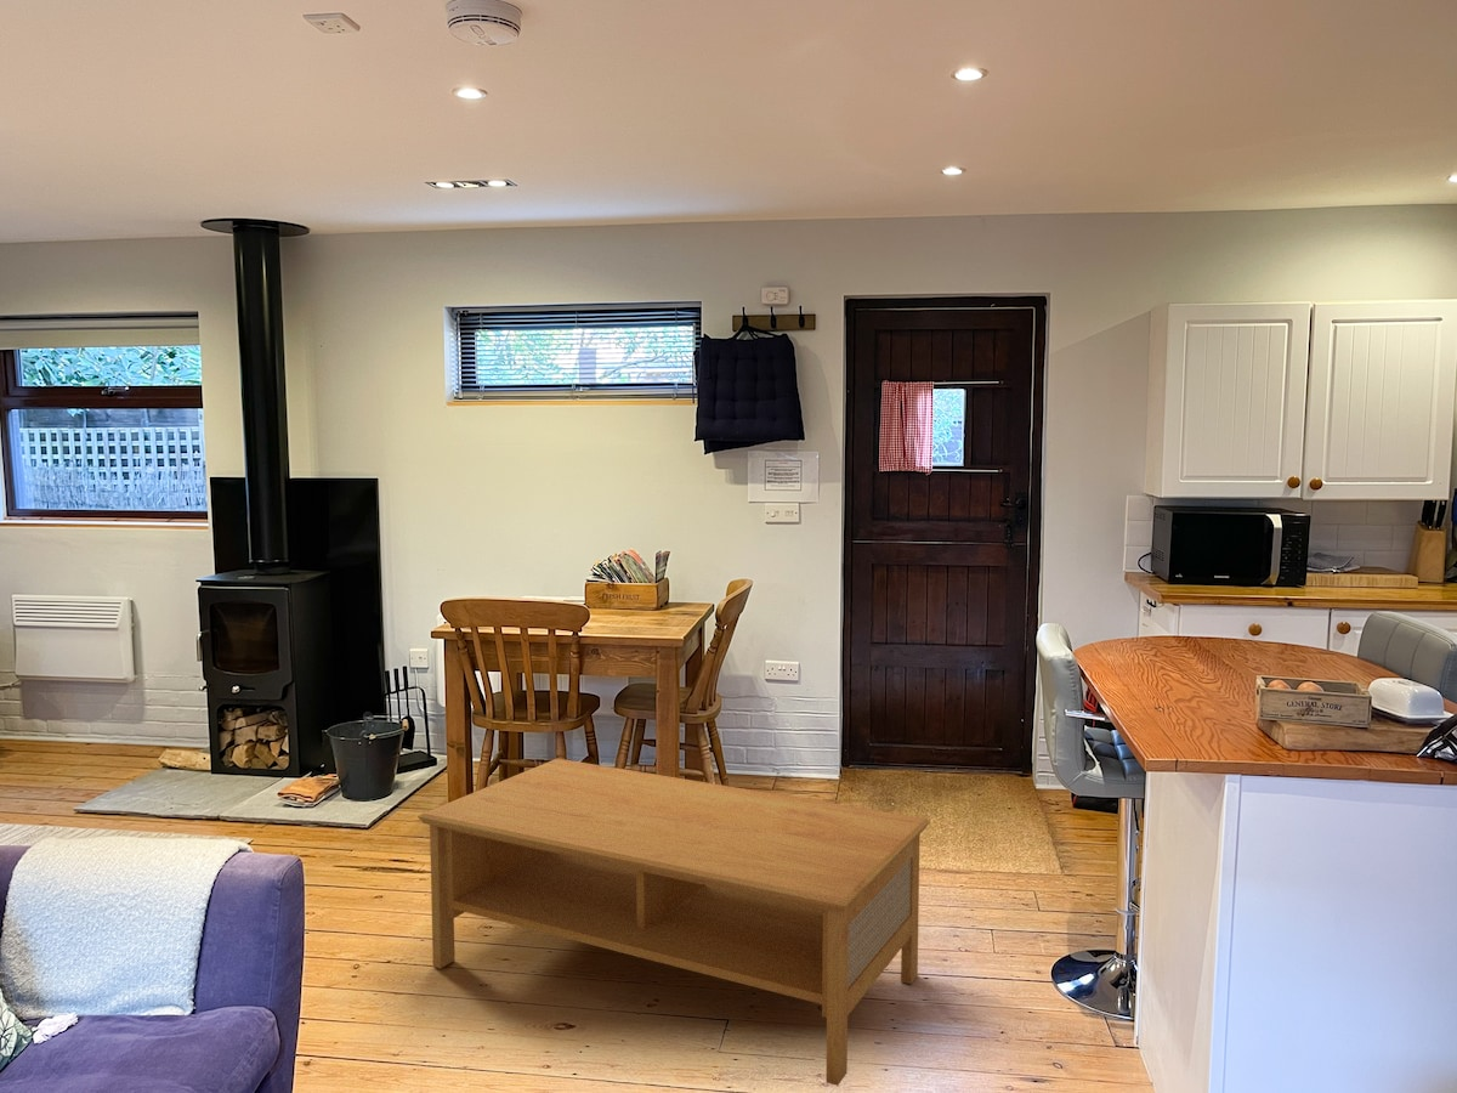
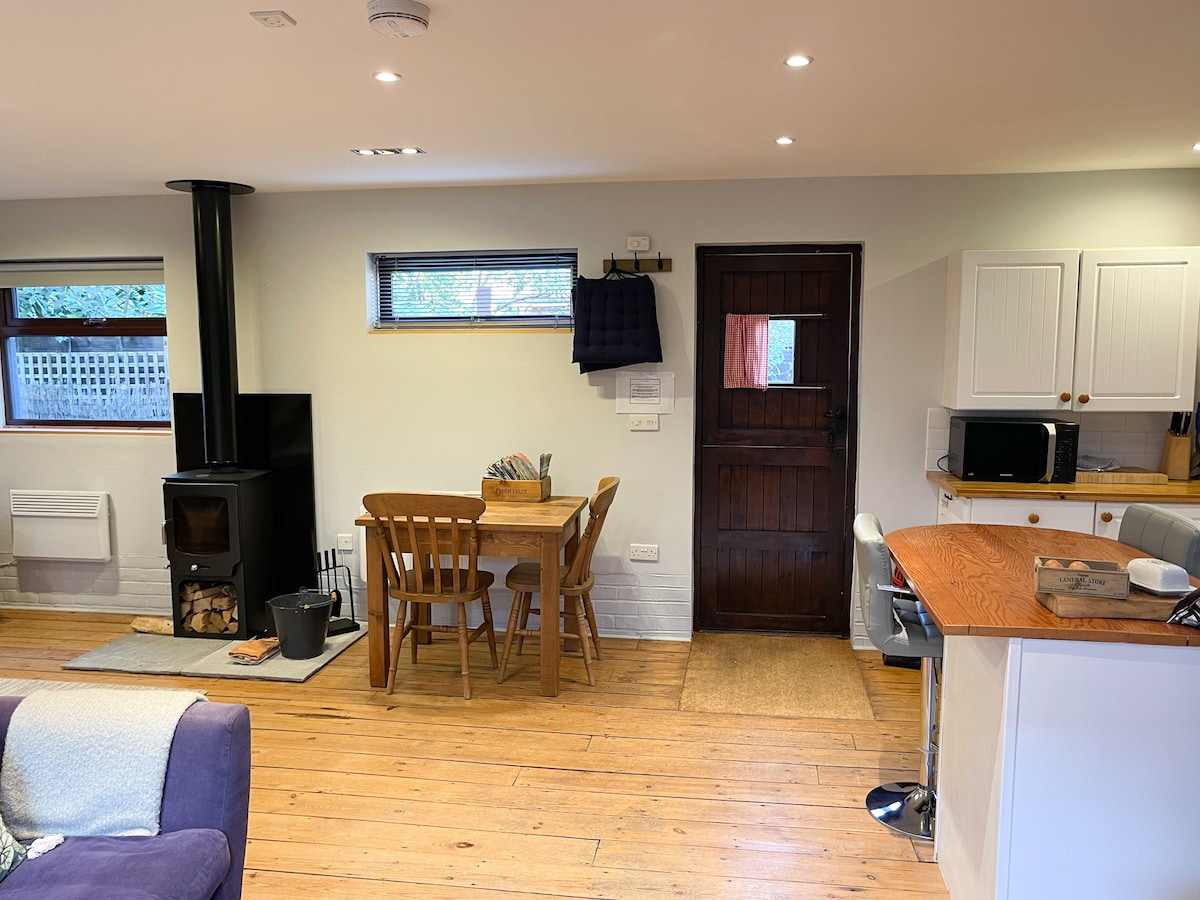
- coffee table (673, 894)
